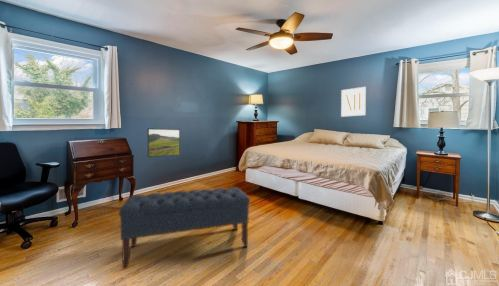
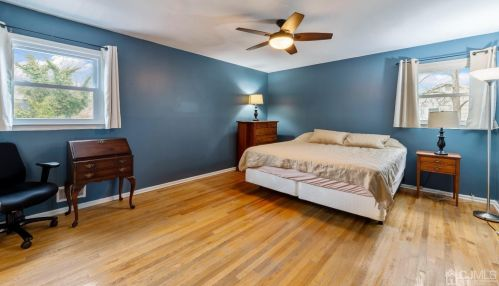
- bench (189, 220)
- wall art (353, 102)
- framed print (164, 142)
